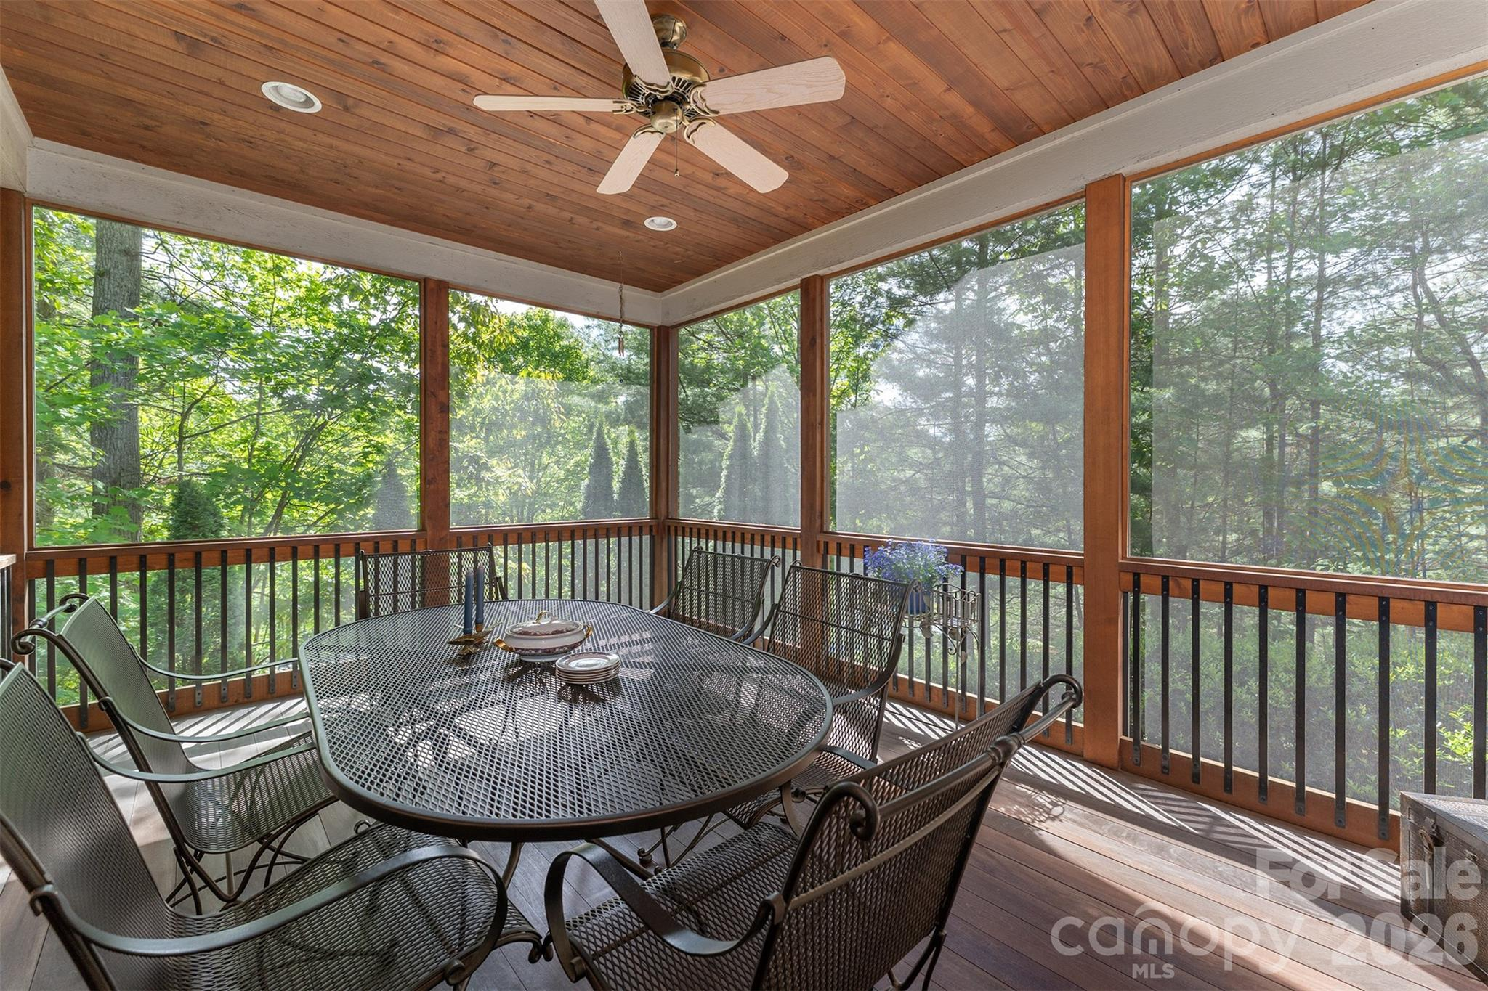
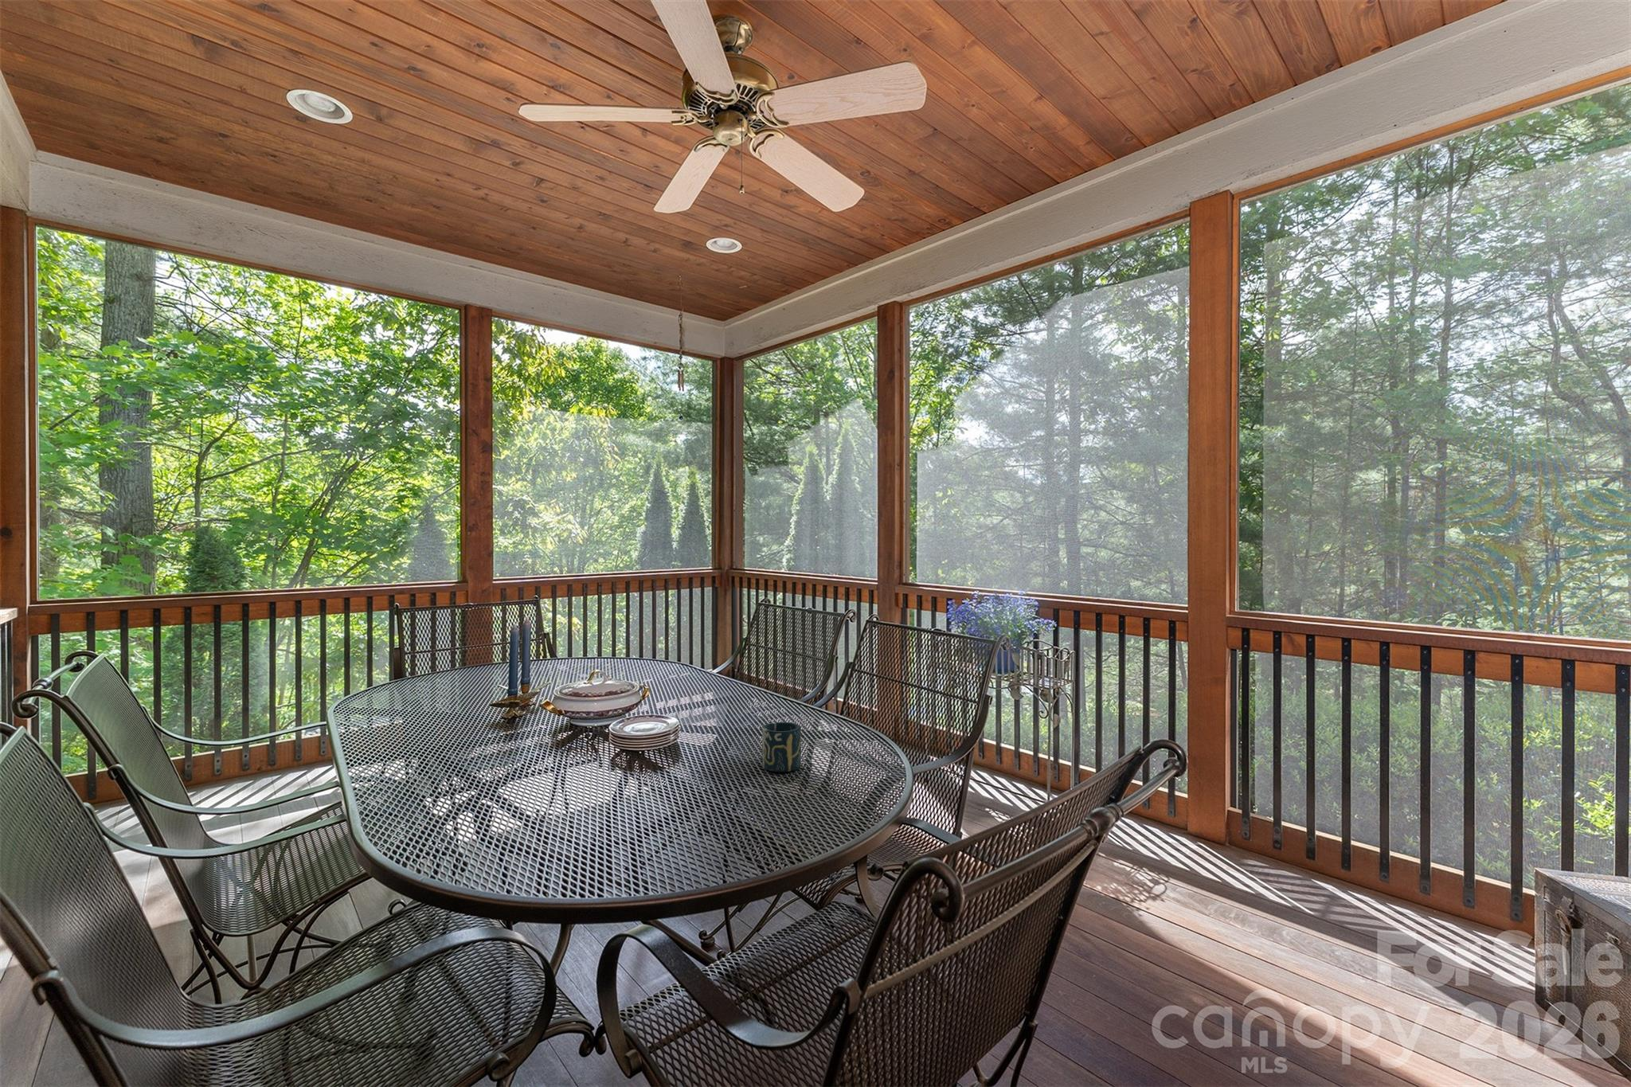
+ cup (783, 744)
